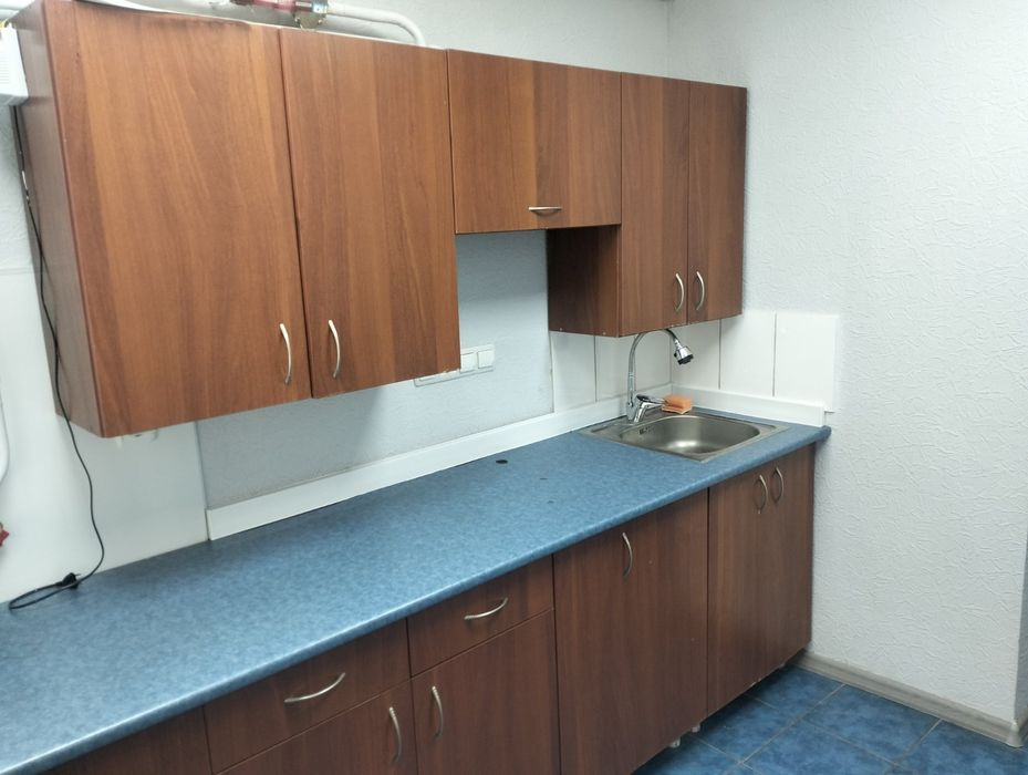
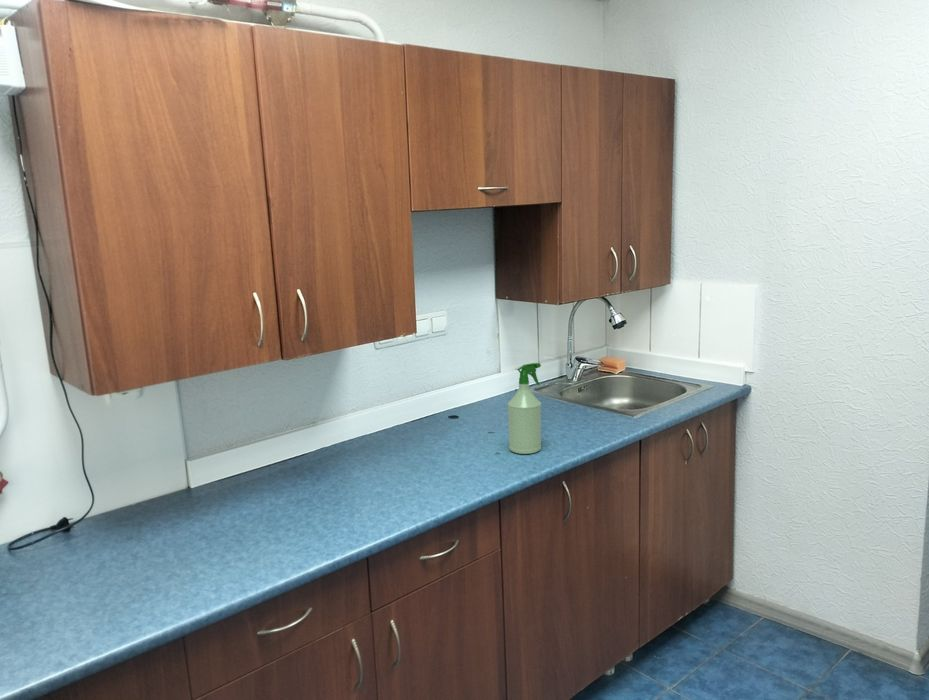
+ spray bottle (524, 407)
